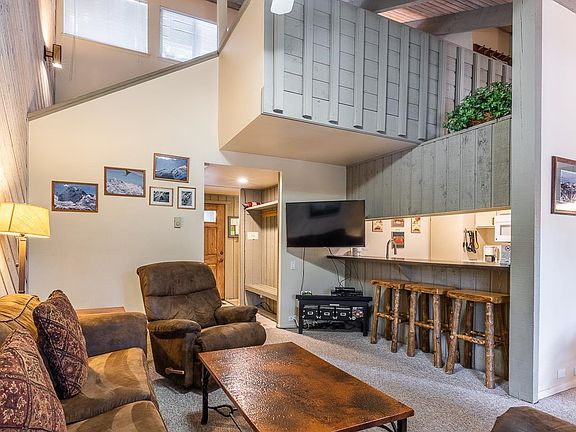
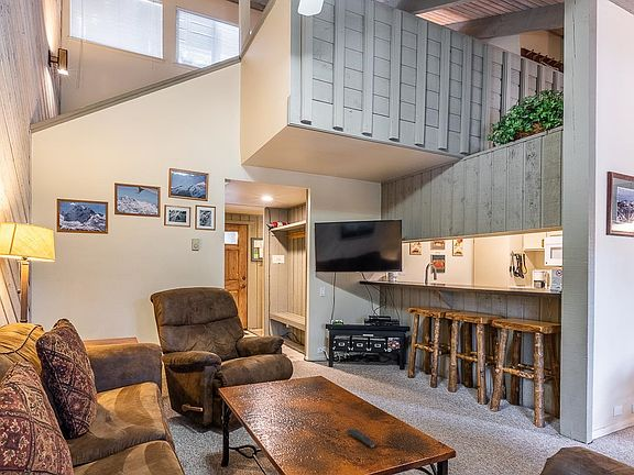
+ remote control (361, 437)
